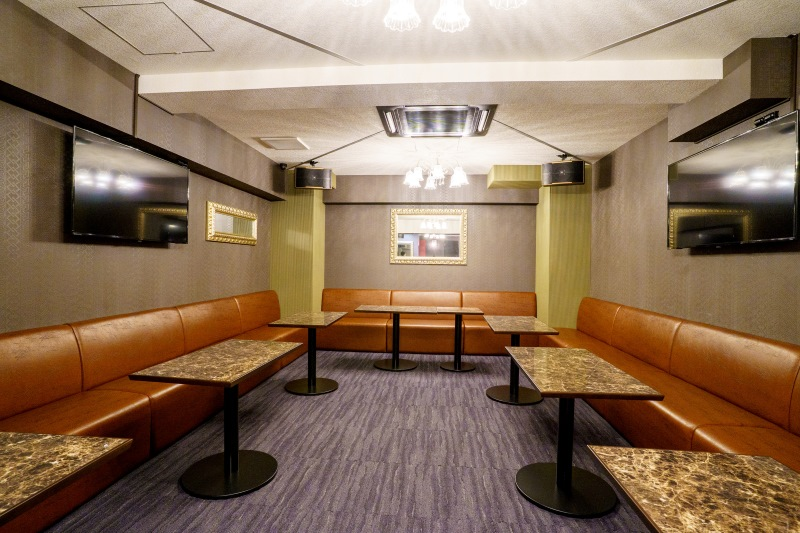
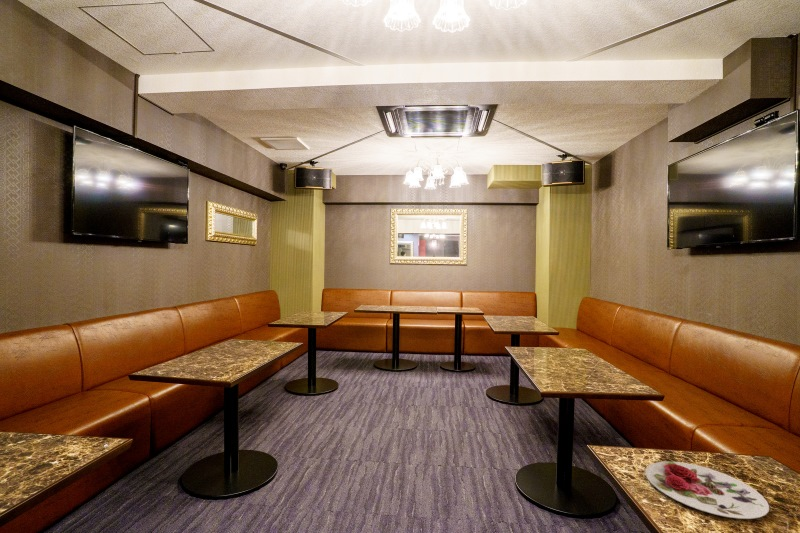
+ plate (702, 485)
